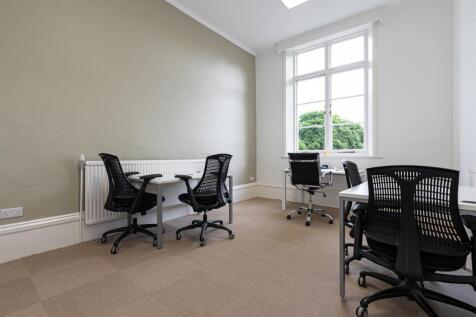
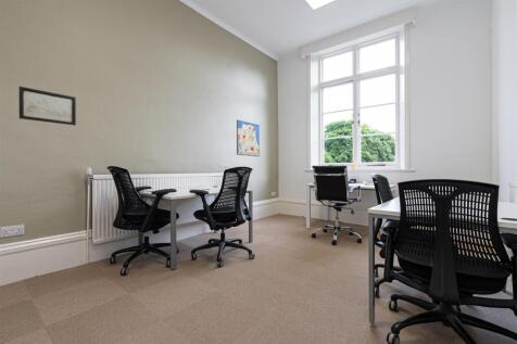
+ wall art (248, 139)
+ wall art (49, 106)
